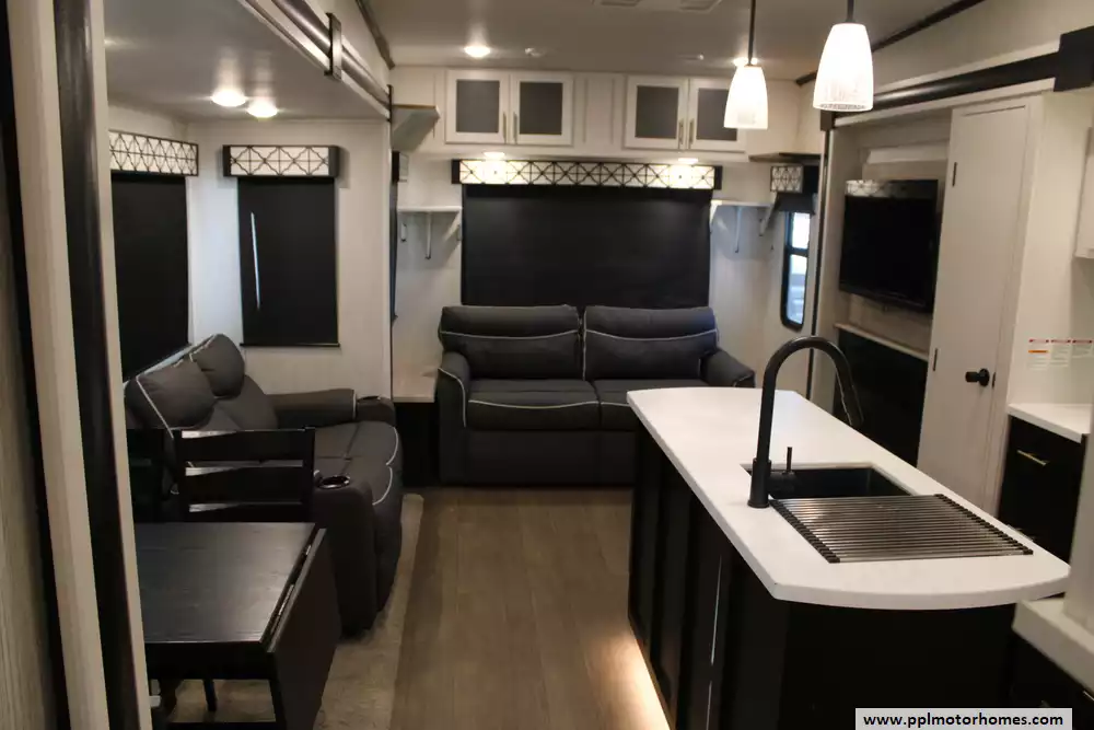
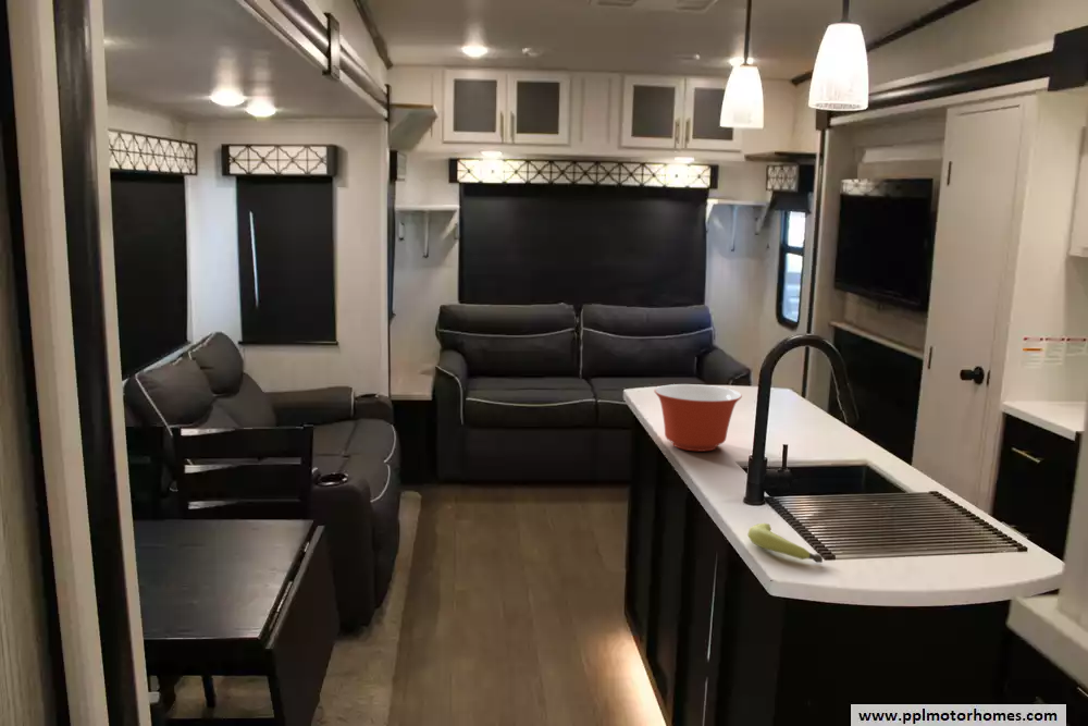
+ mixing bowl (695, 419)
+ banana (775, 537)
